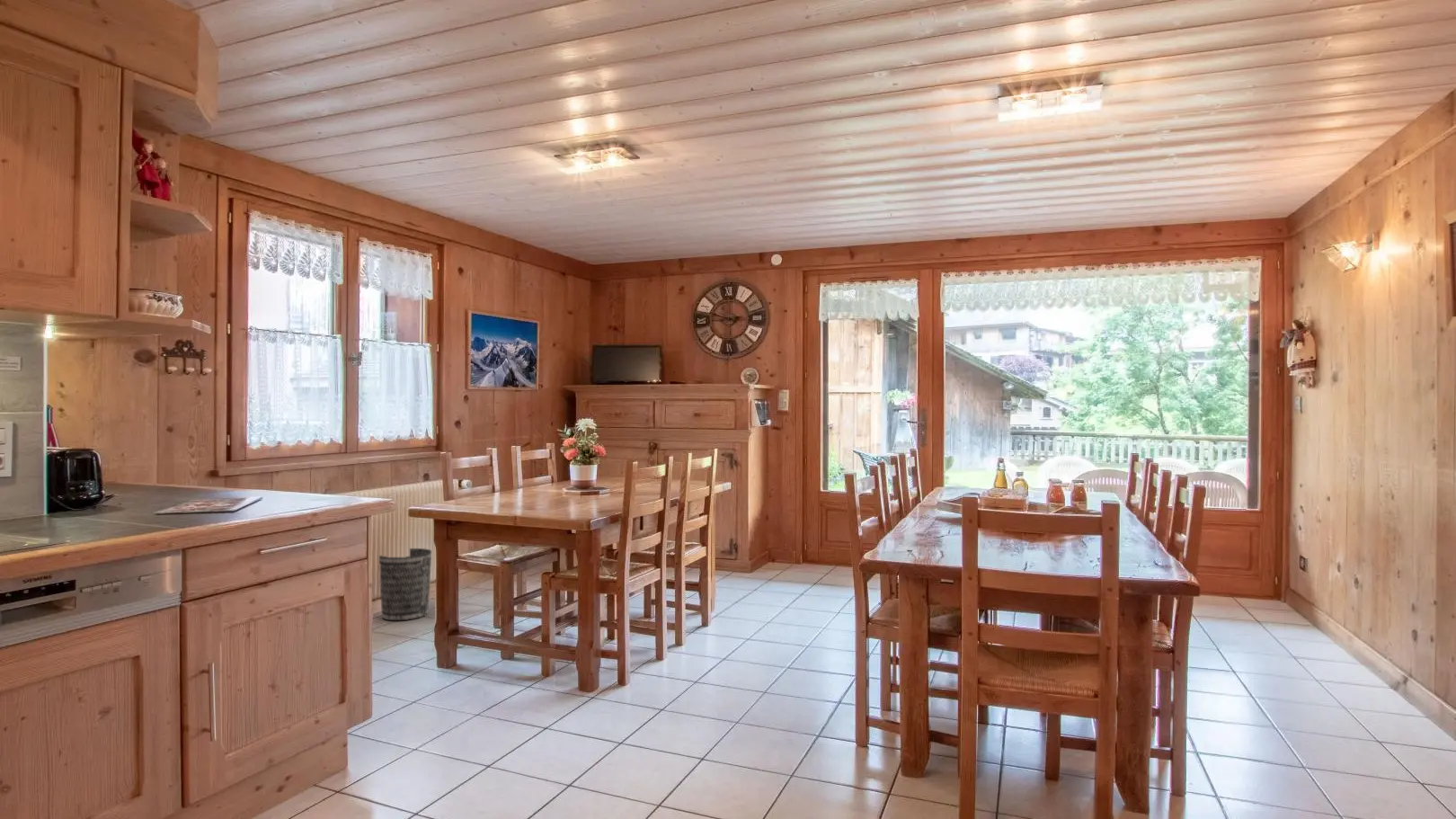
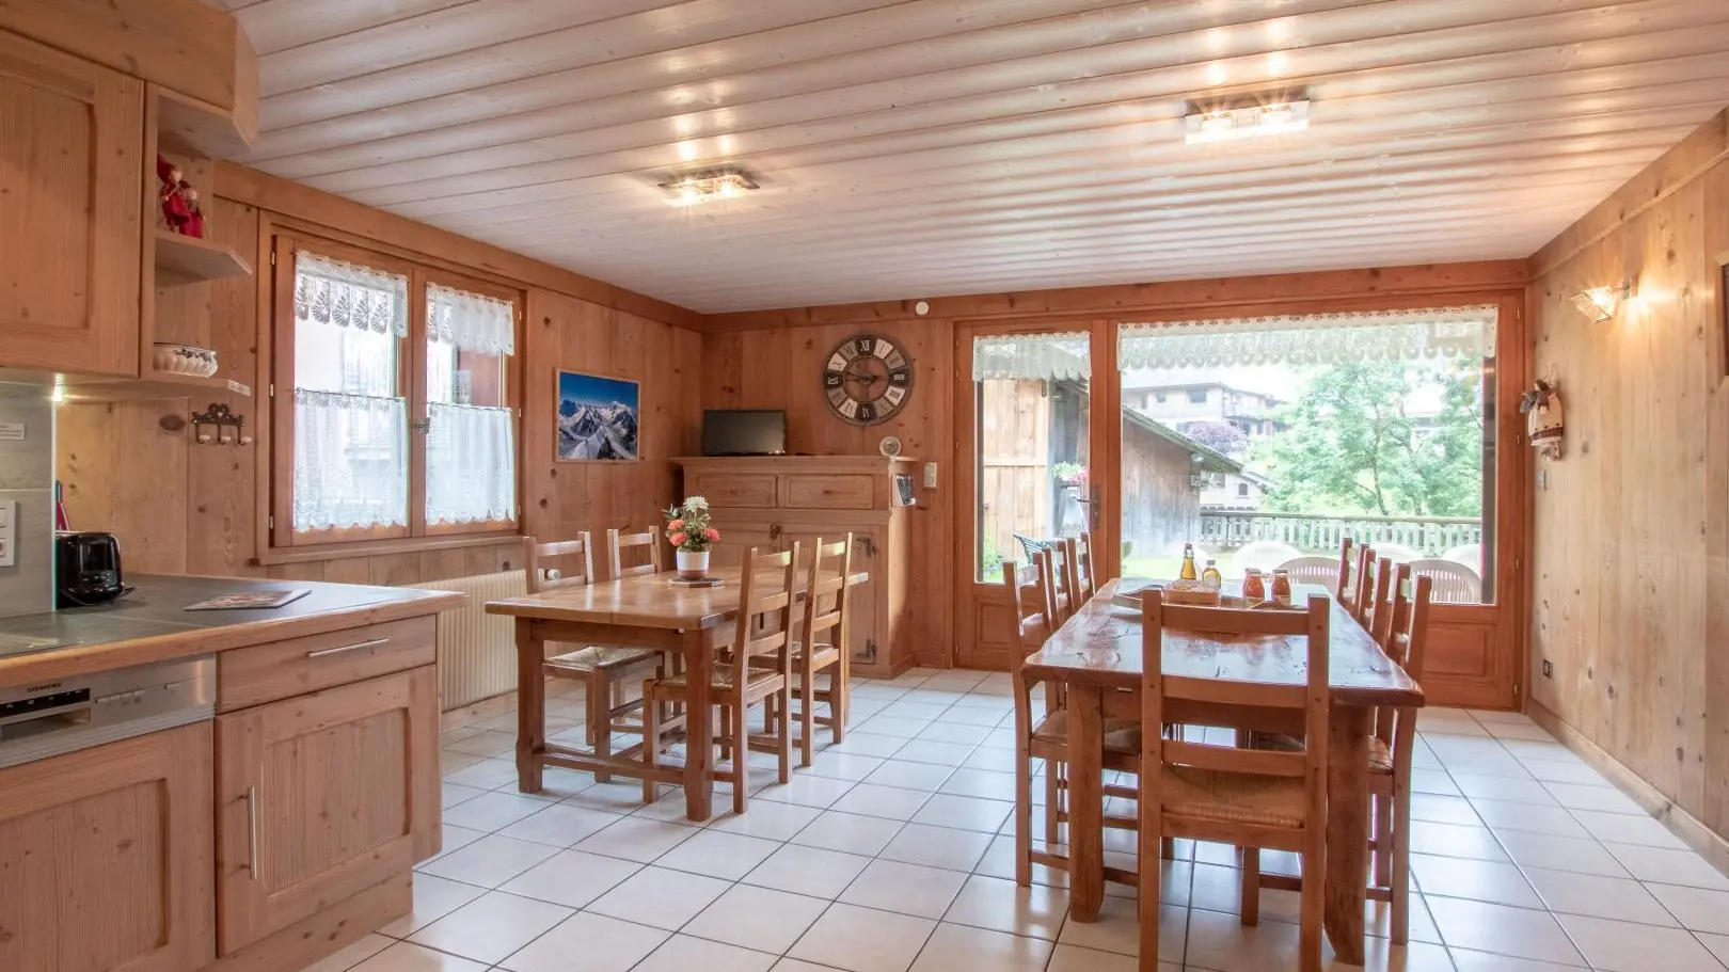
- wastebasket (404, 583)
